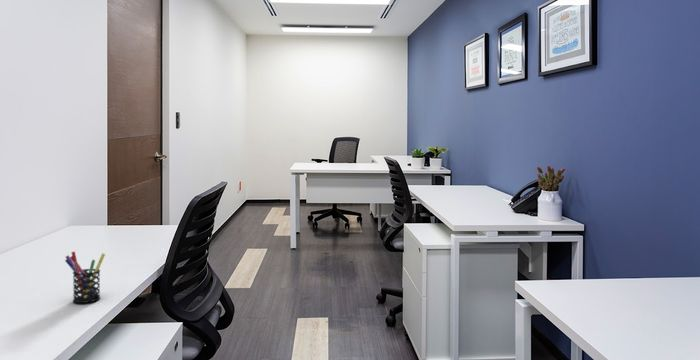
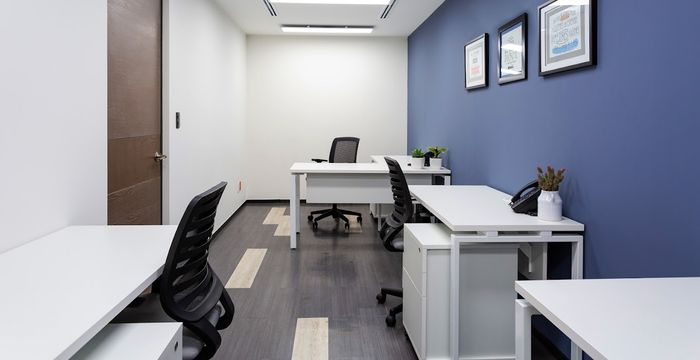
- pen holder (86, 275)
